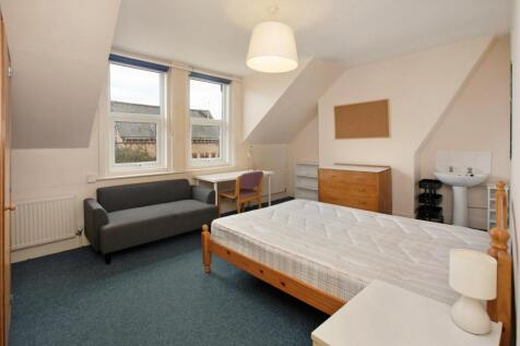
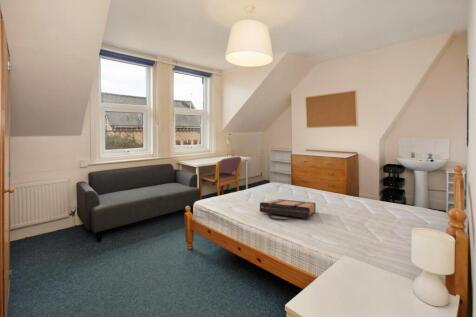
+ shopping bag (287, 207)
